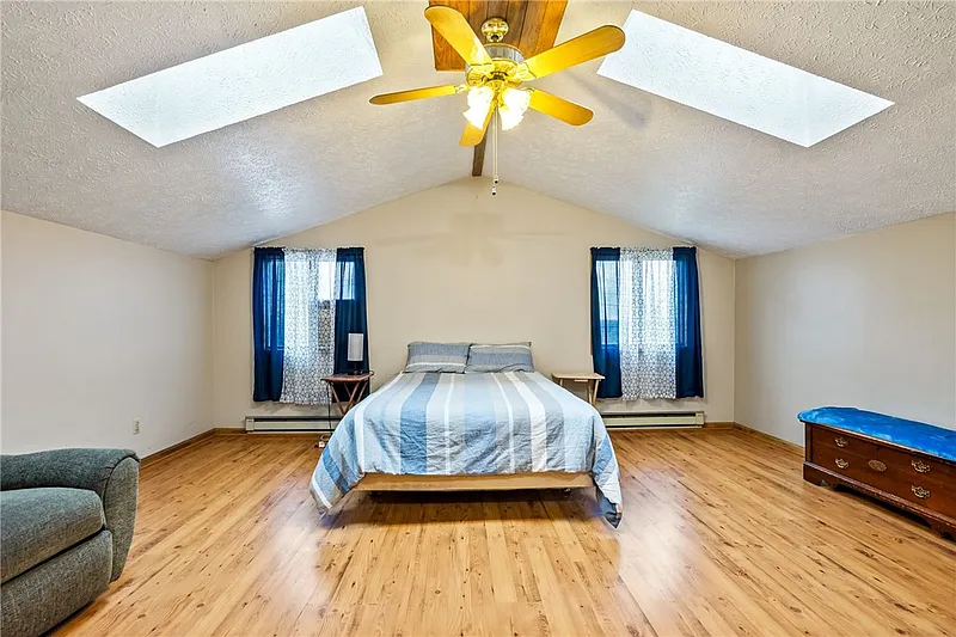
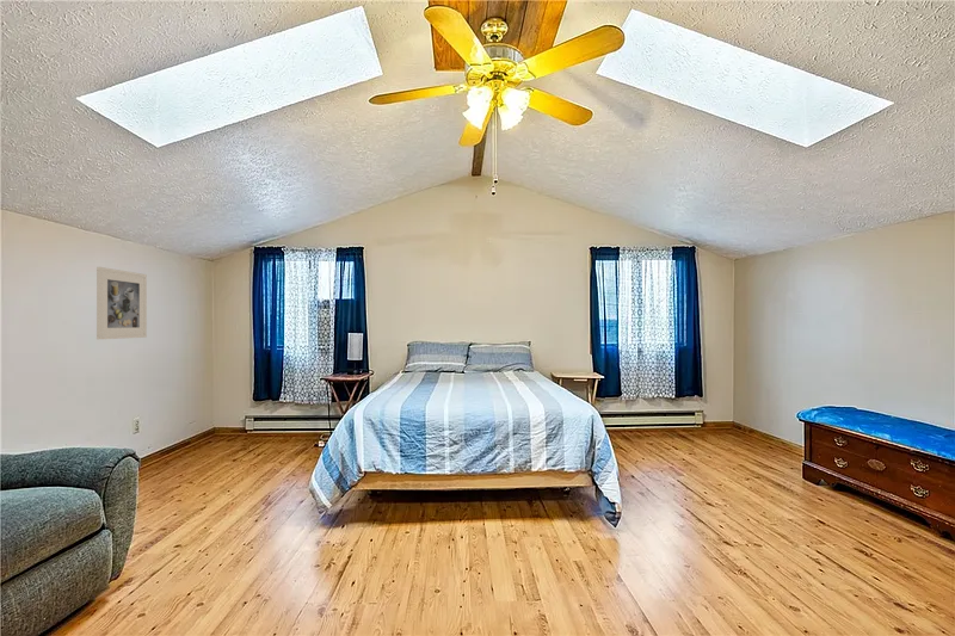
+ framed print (123, 304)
